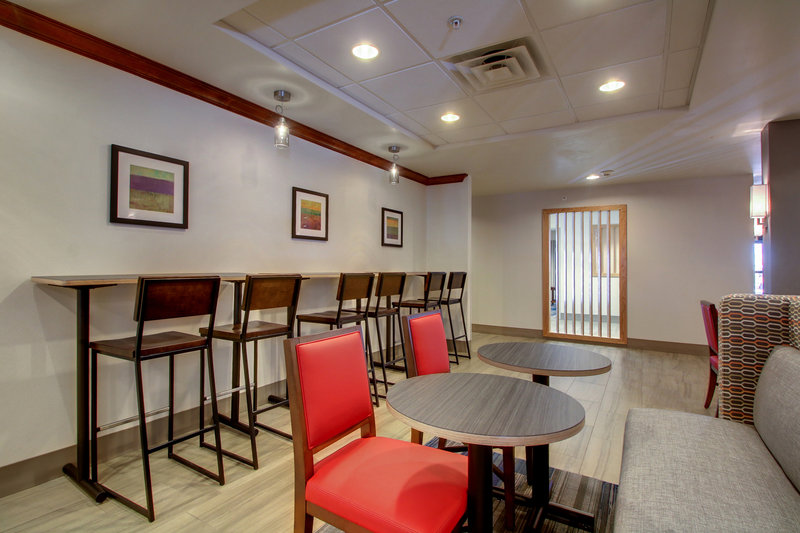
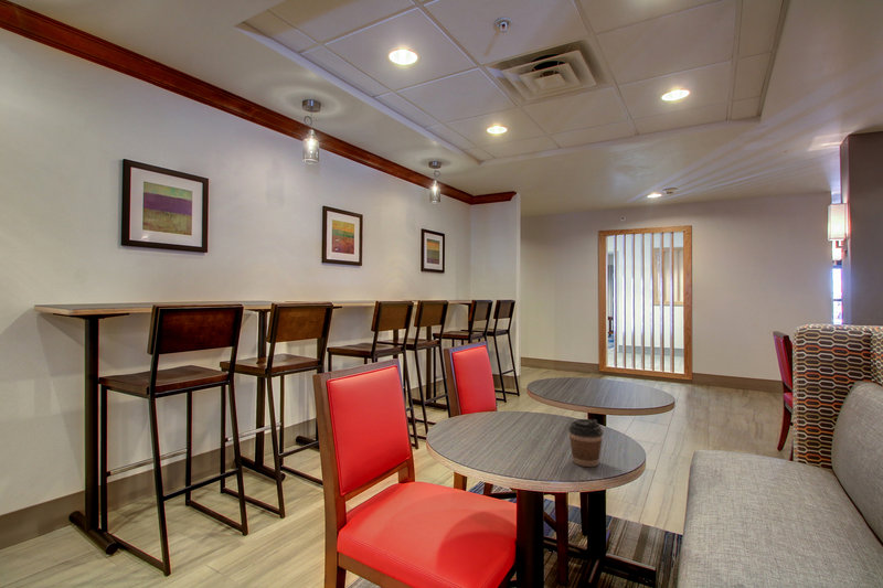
+ coffee cup (585, 440)
